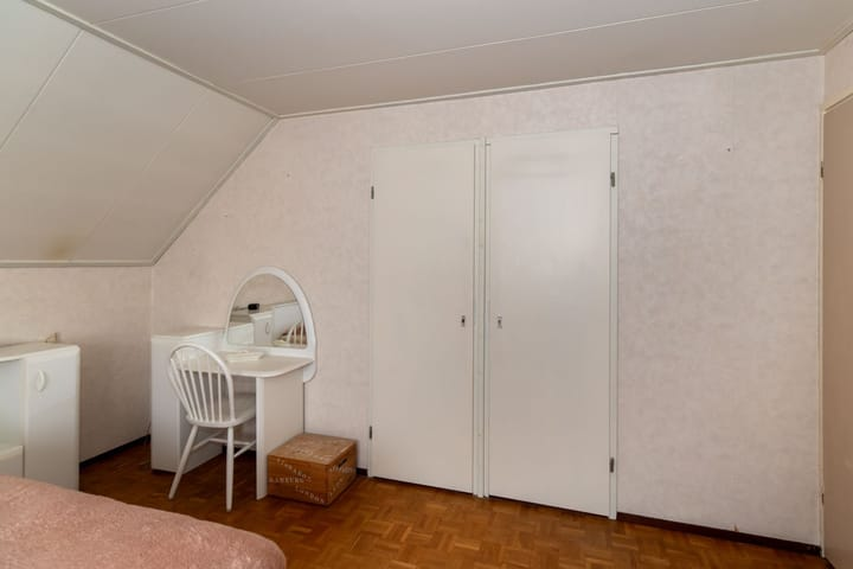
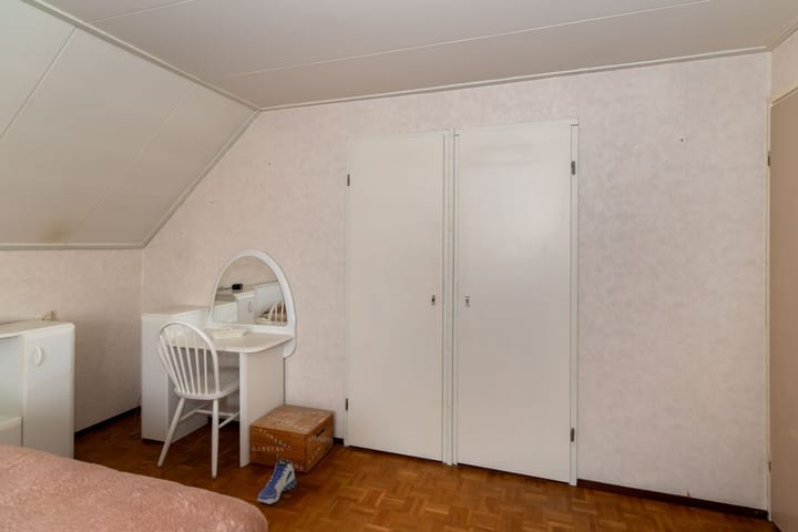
+ sneaker (277, 478)
